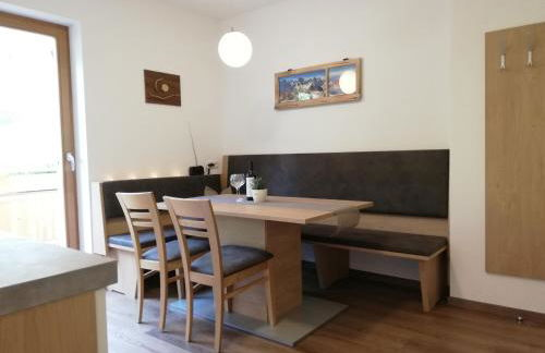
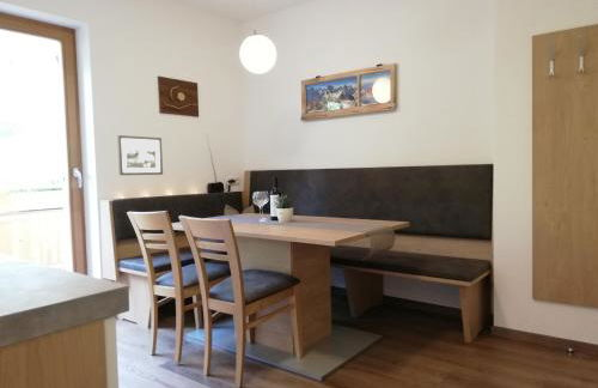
+ picture frame (140, 156)
